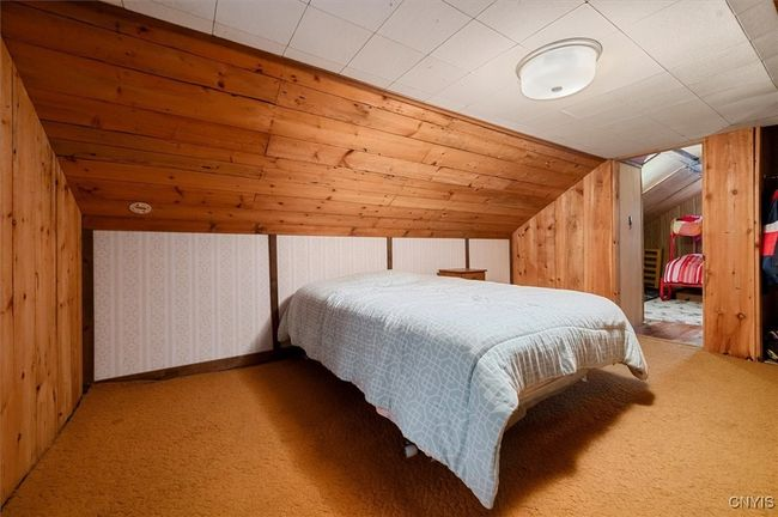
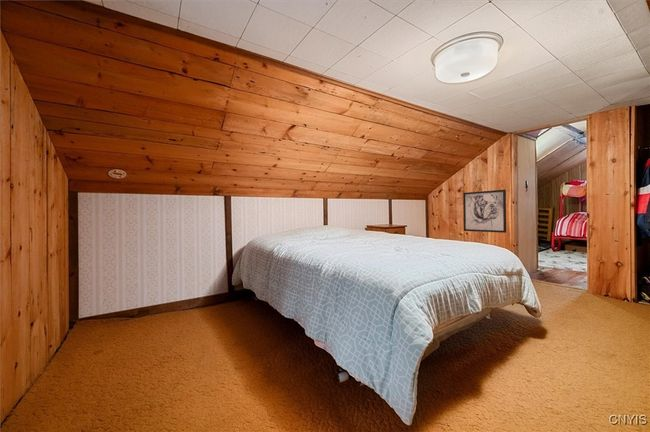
+ wall art (483, 211)
